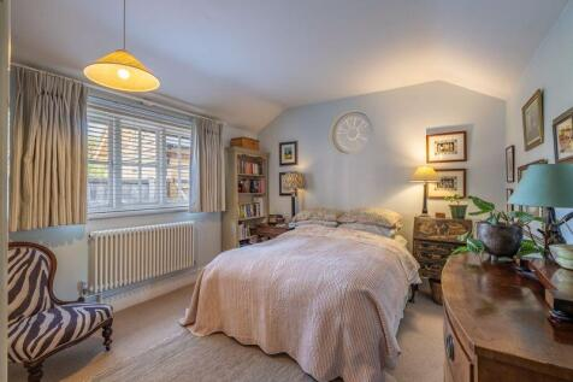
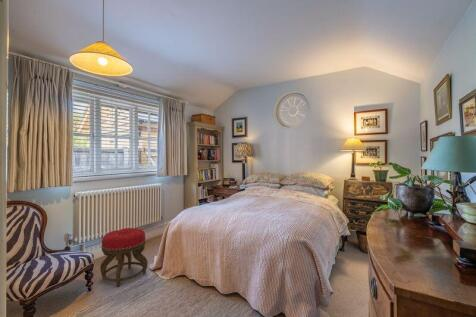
+ stool (124, 254)
